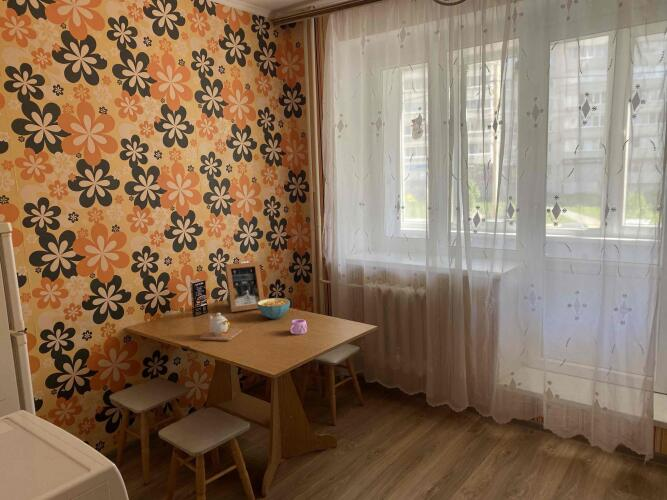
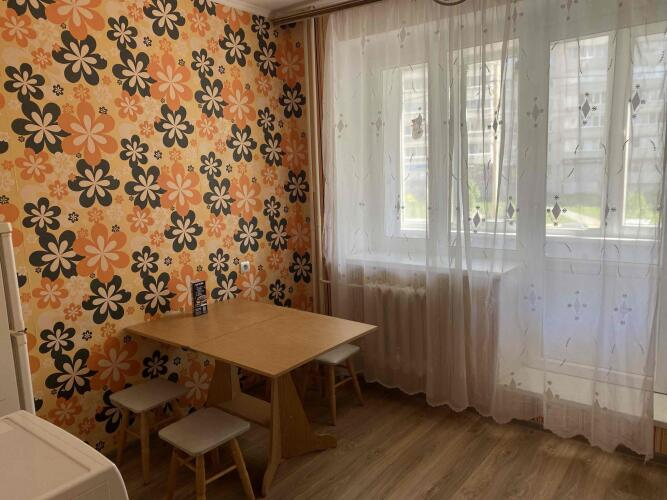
- mug (297, 327)
- teapot (220, 323)
- picture frame (243, 285)
- cereal bowl (274, 309)
